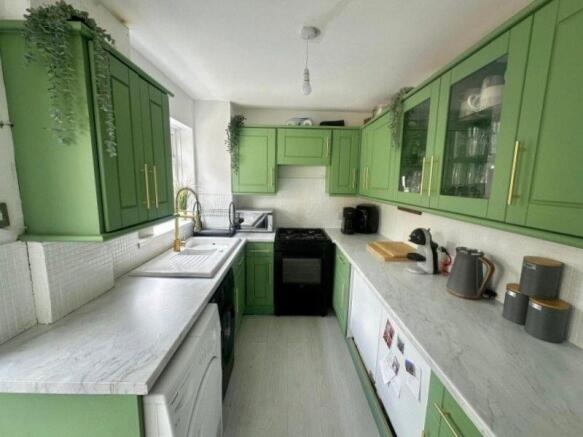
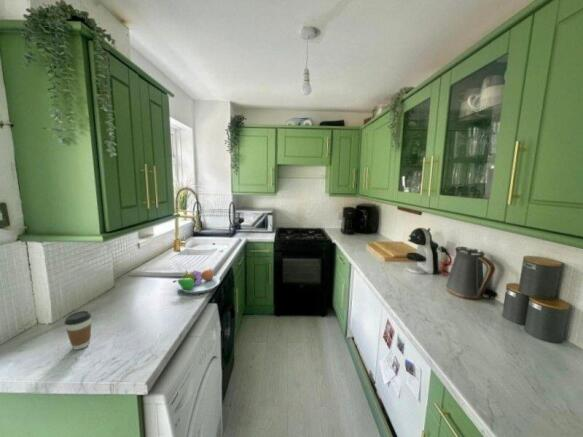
+ fruit bowl (197, 279)
+ coffee cup (79, 330)
